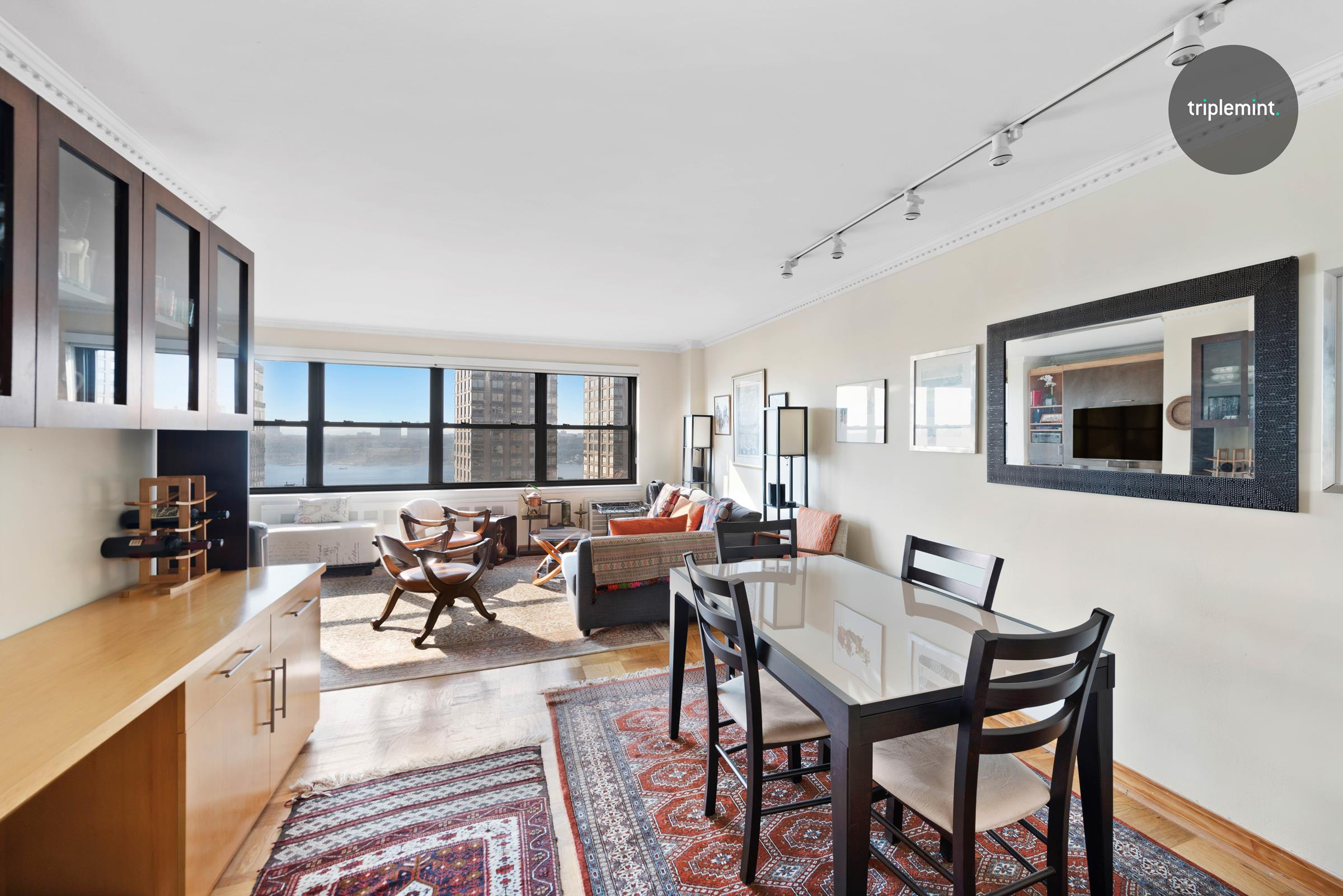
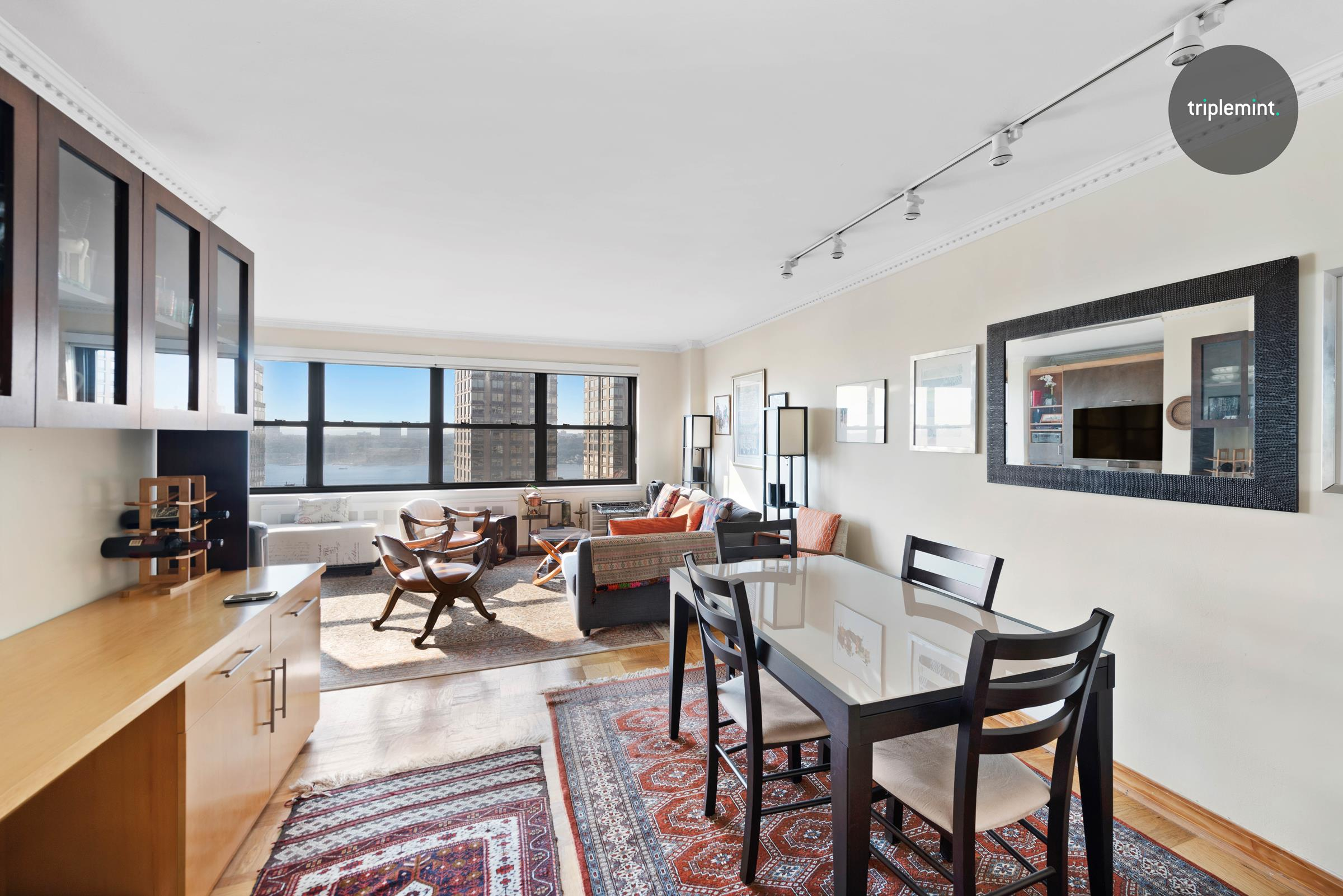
+ cell phone (251, 597)
